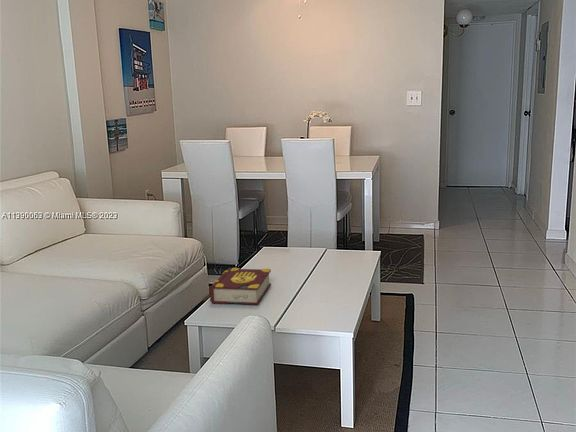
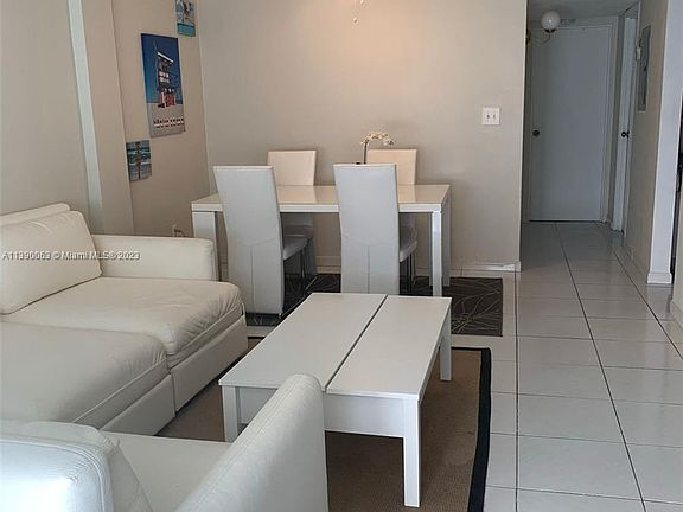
- book (241, 285)
